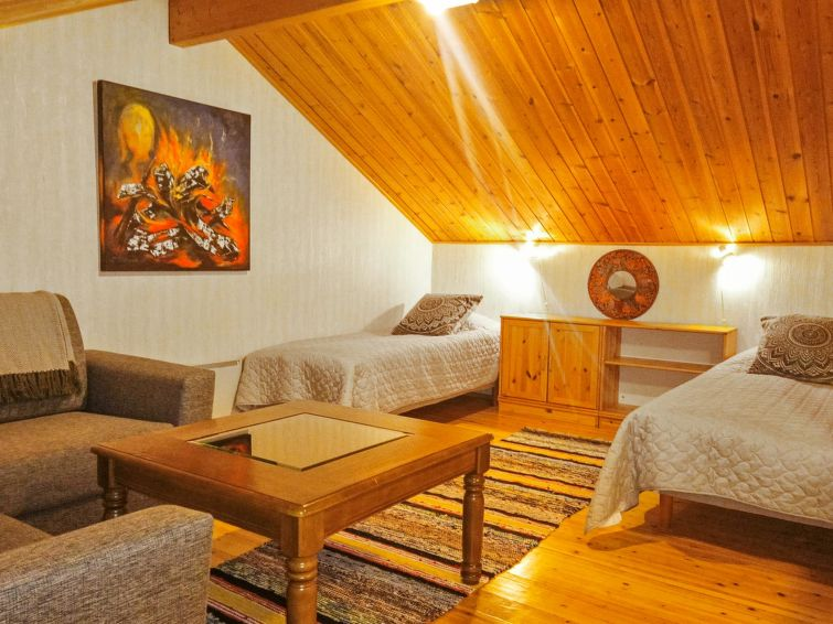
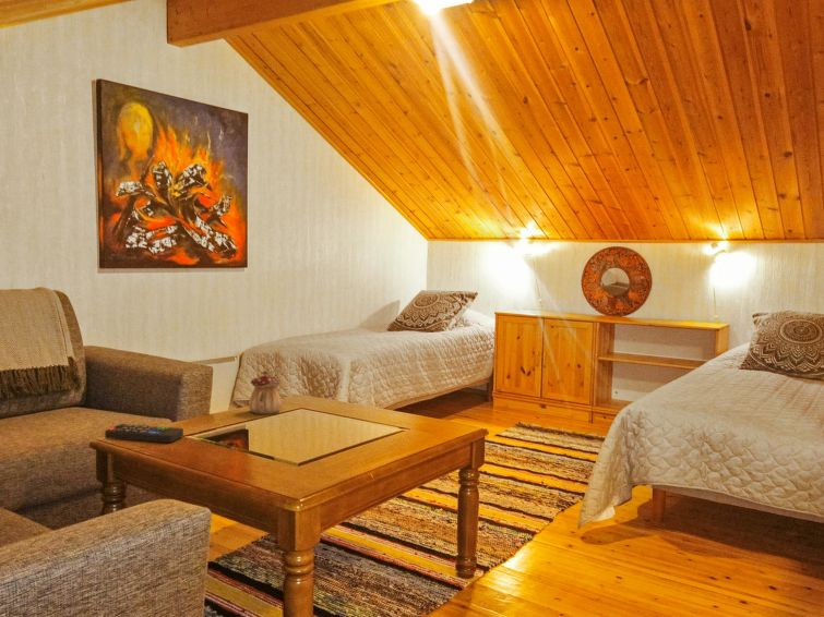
+ remote control (144, 432)
+ teapot (264, 391)
